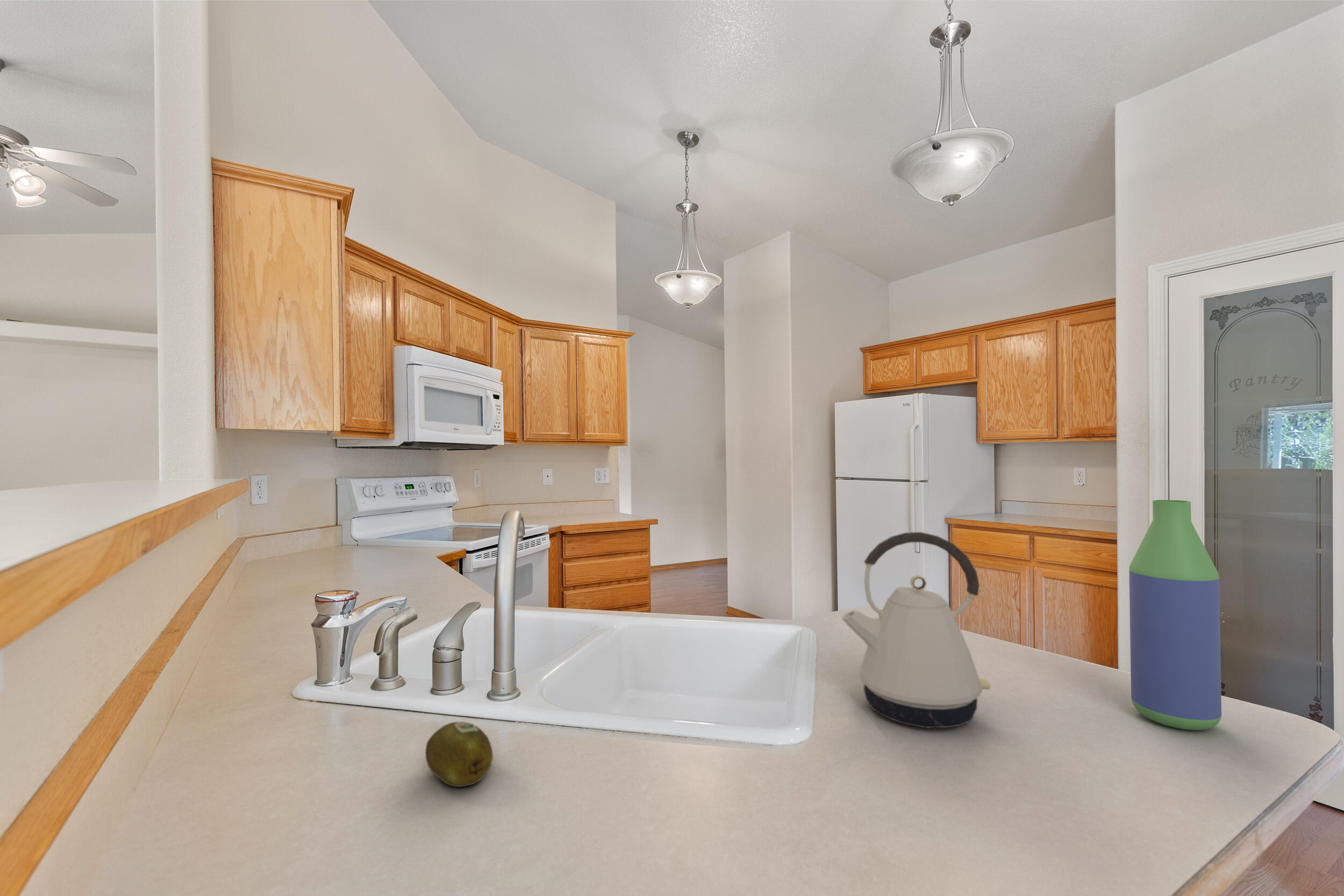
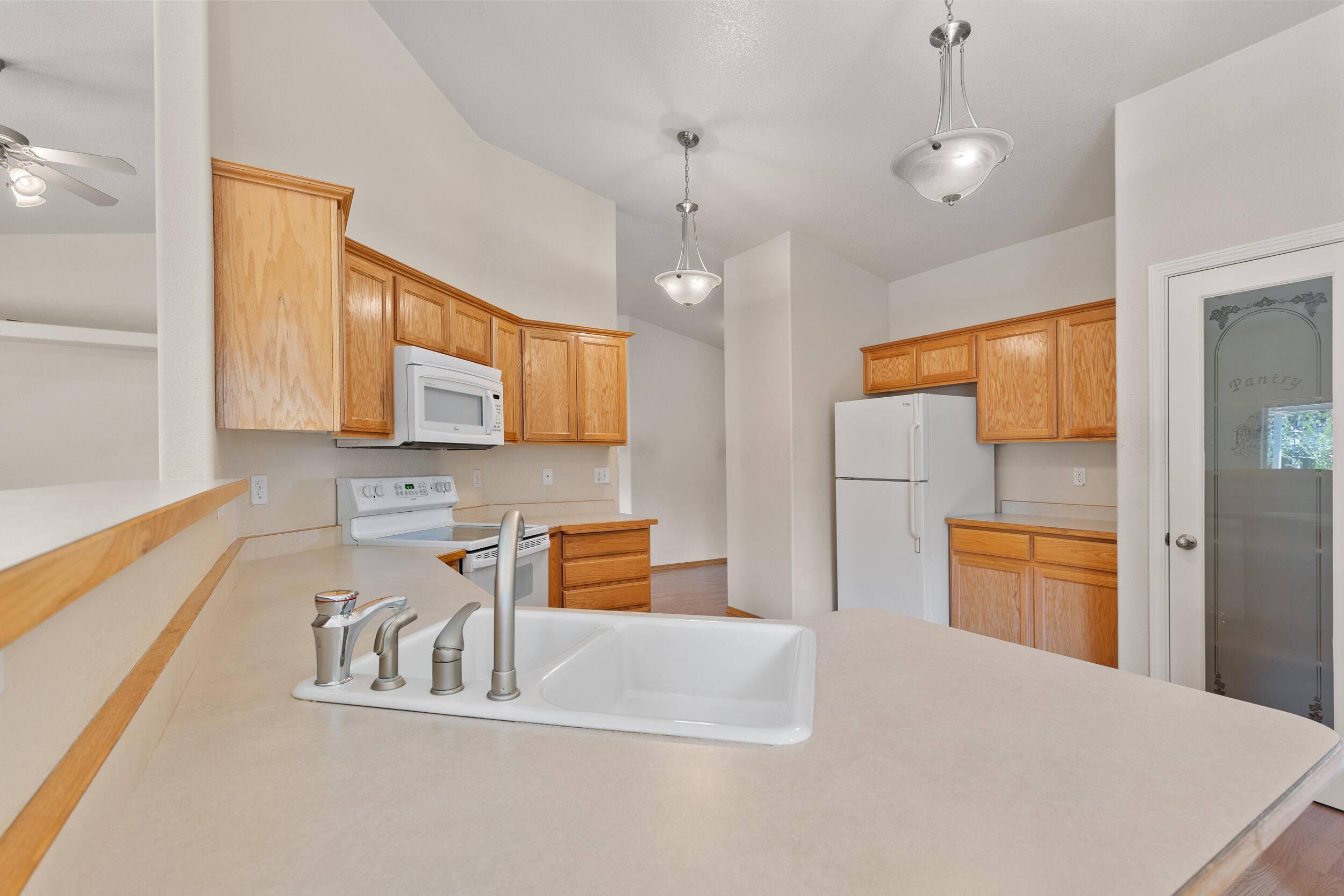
- fruit (459, 754)
- bottle (1173, 610)
- kettle (913, 621)
